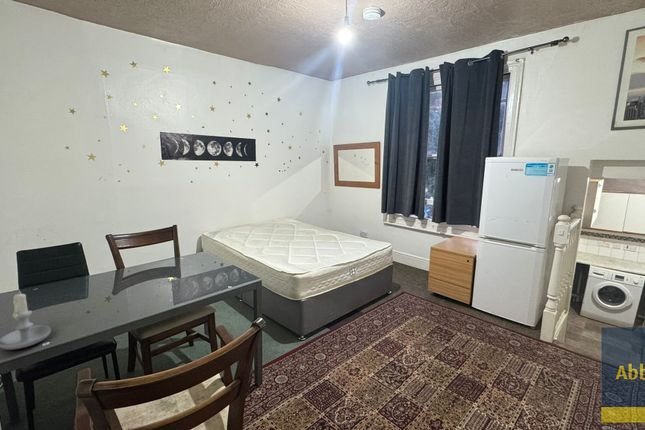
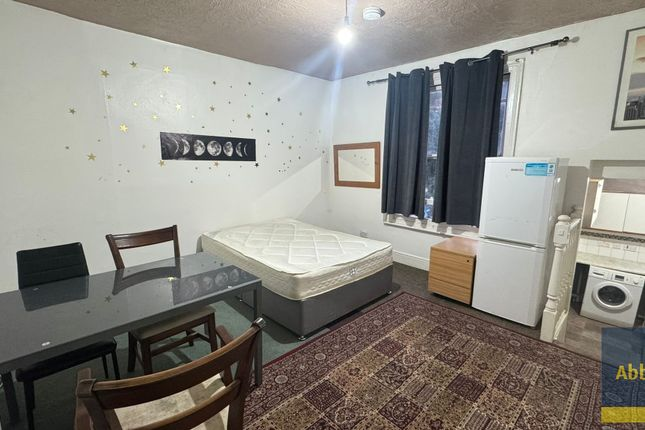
- candle (23, 317)
